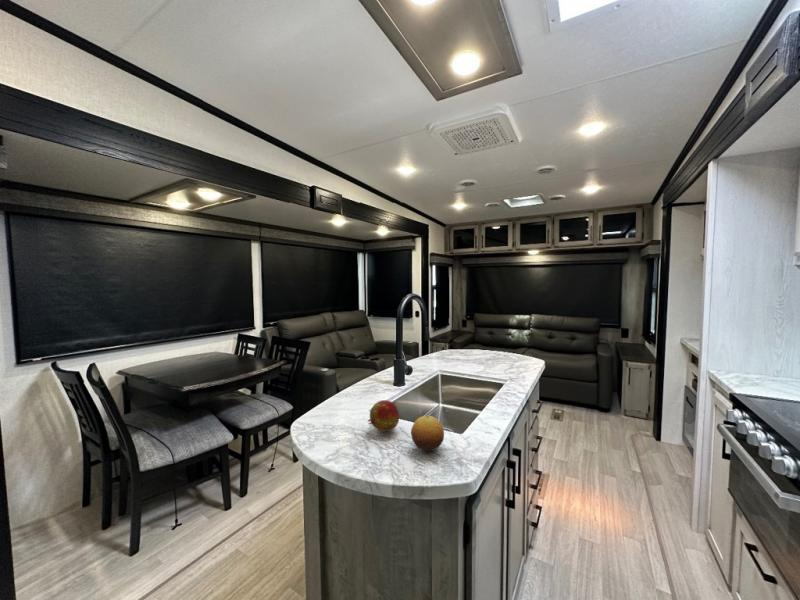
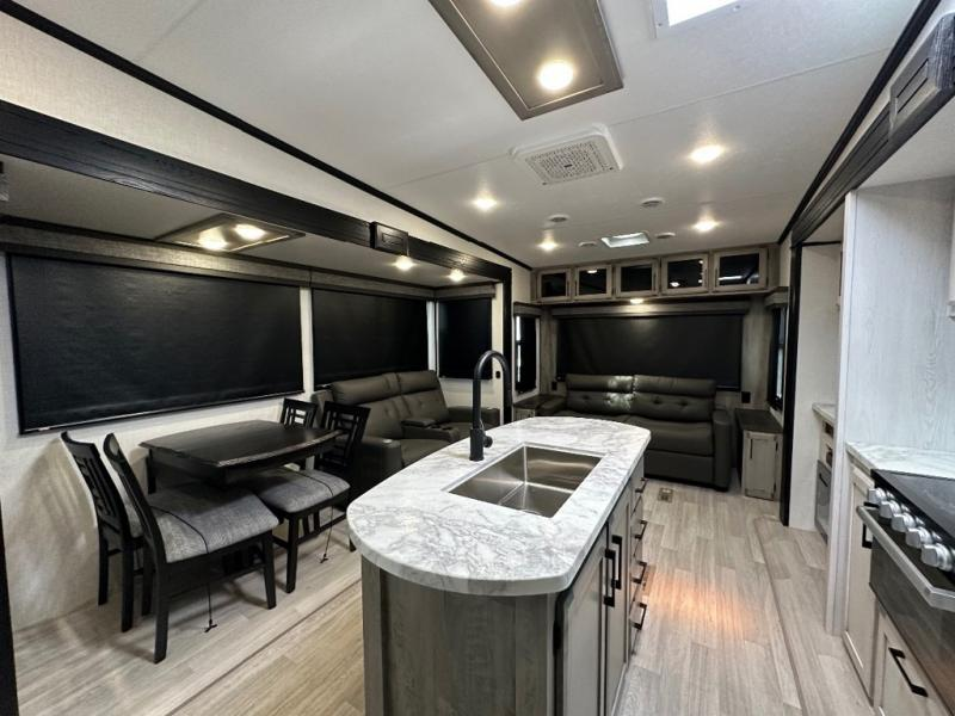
- fruit (427, 433)
- fruit (382, 416)
